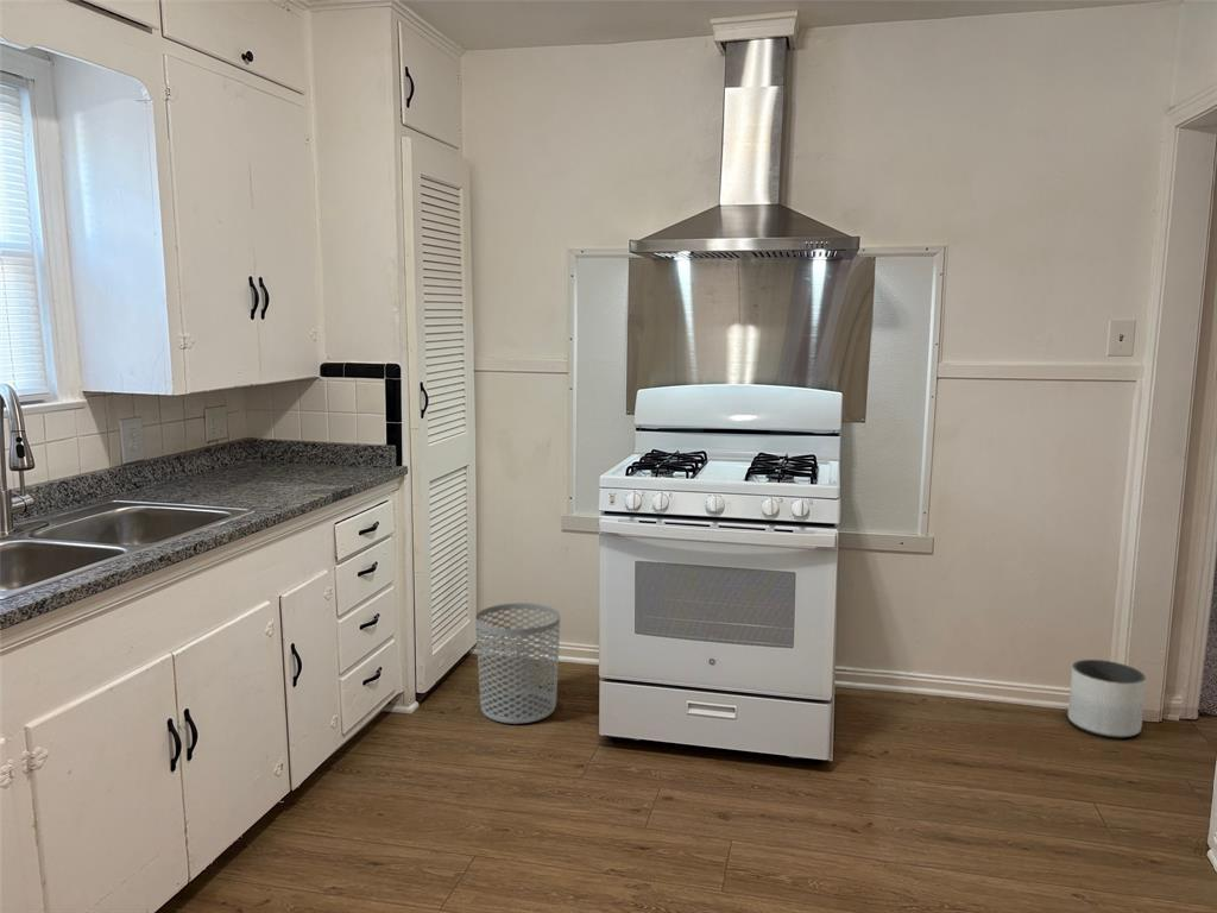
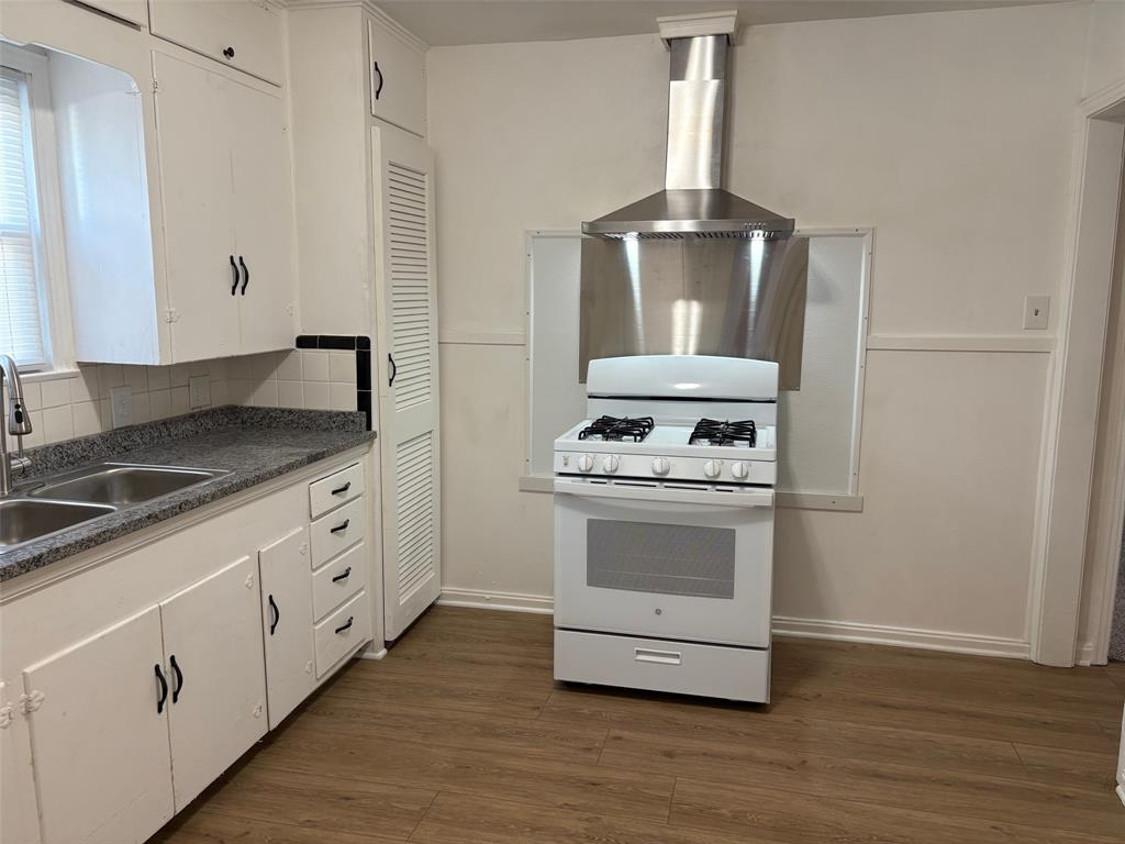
- waste bin (518, 662)
- planter (1105, 698)
